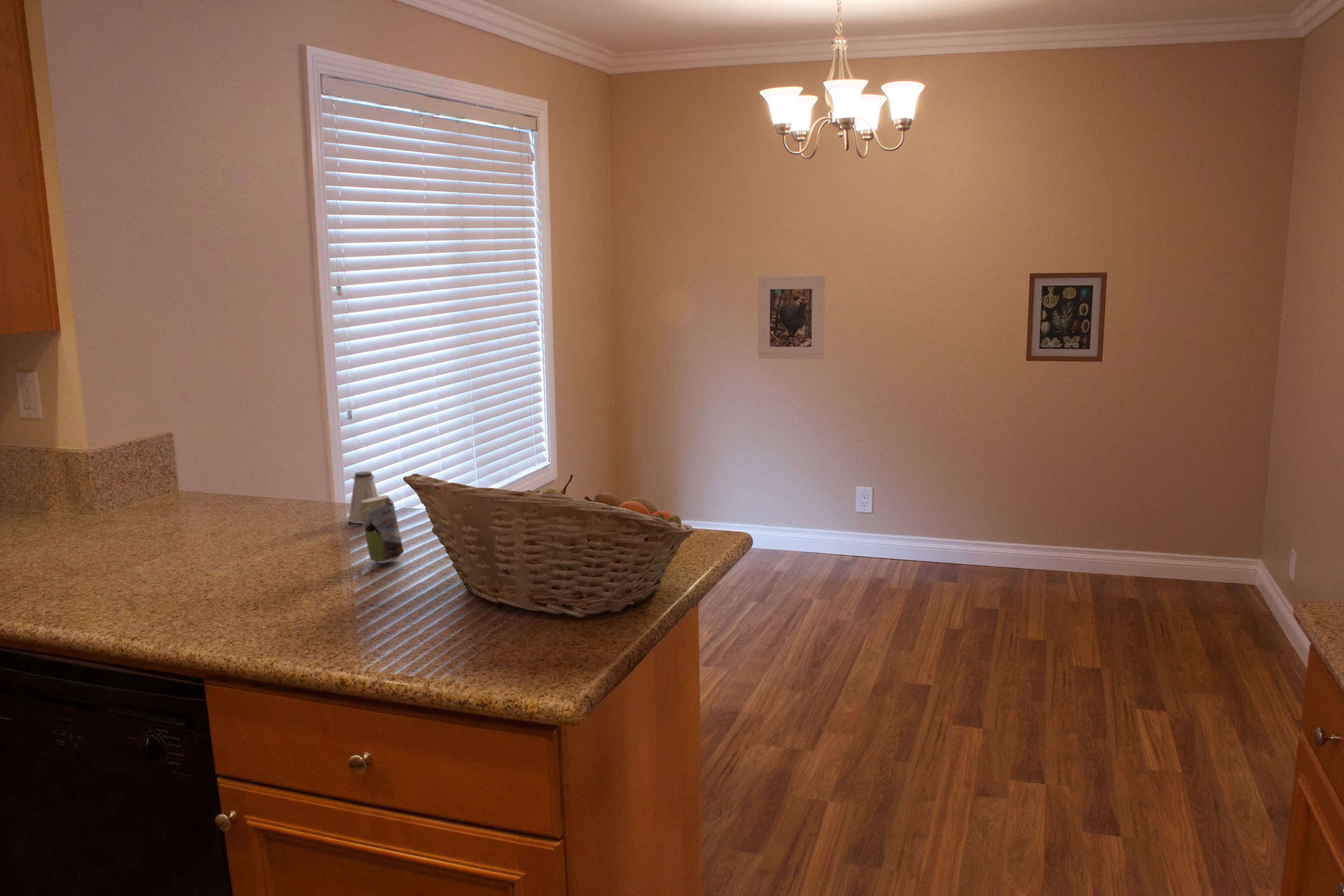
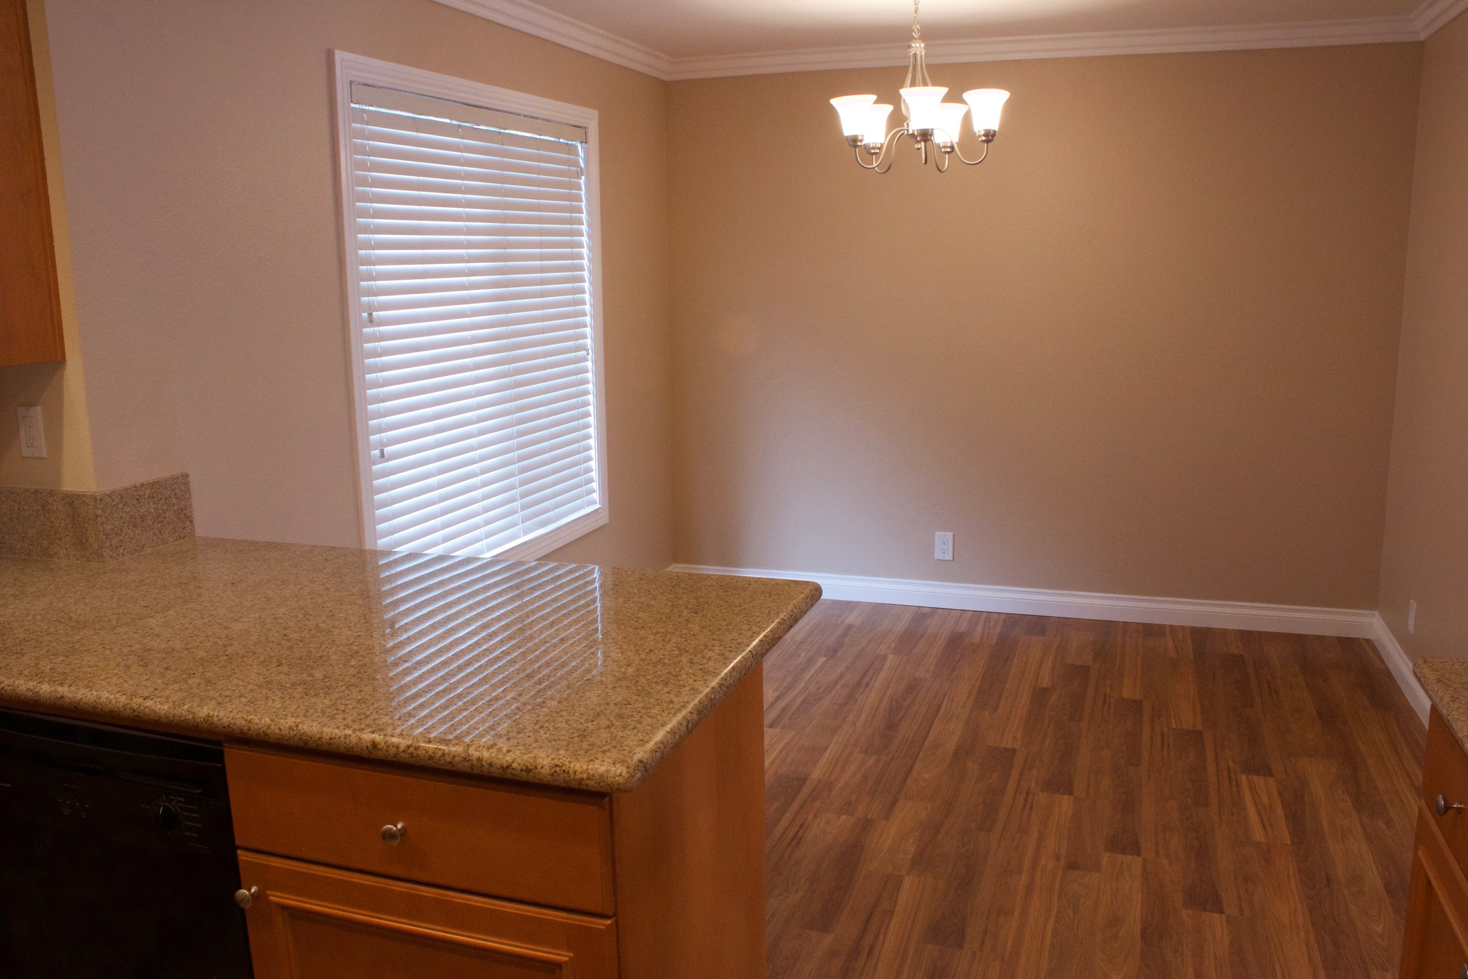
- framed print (791, 318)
- wall art (1066, 317)
- saltshaker (364, 496)
- beverage can (382, 529)
- fruit basket (548, 528)
